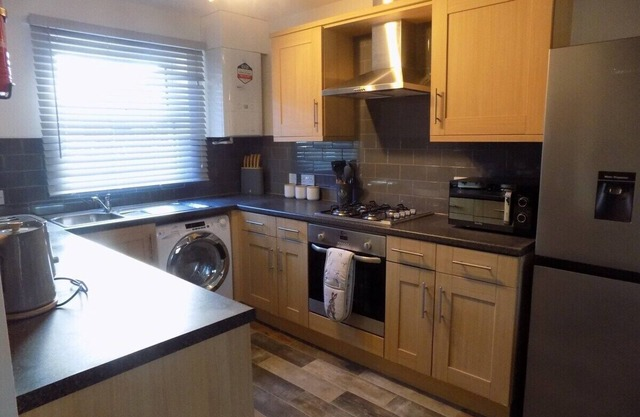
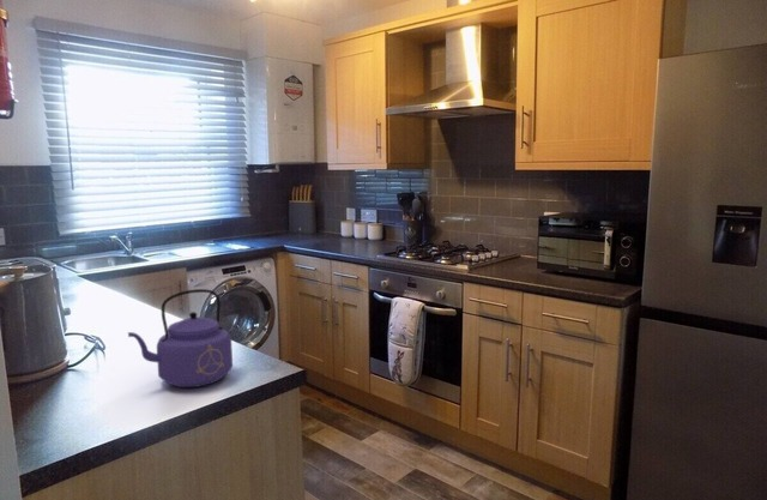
+ kettle (181, 336)
